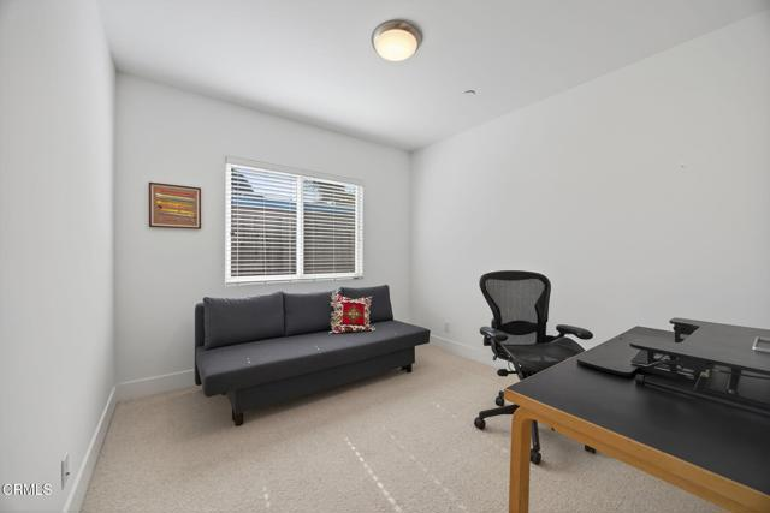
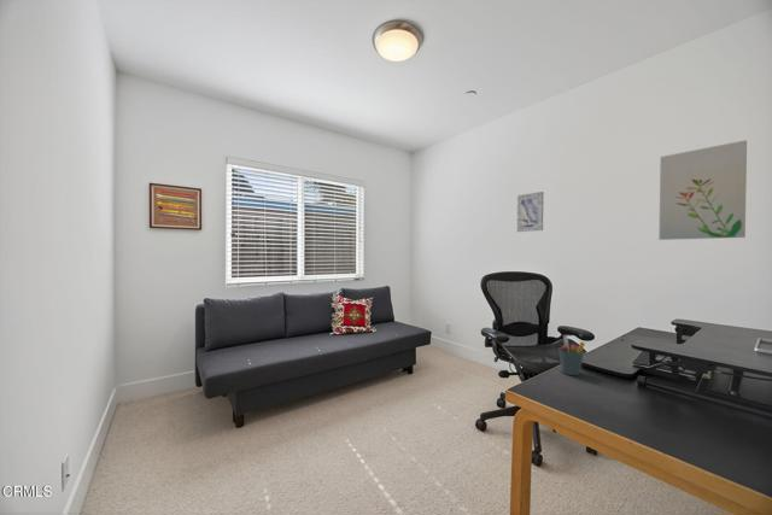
+ wall art (700, 193)
+ wall art (530, 212)
+ pen holder (571, 355)
